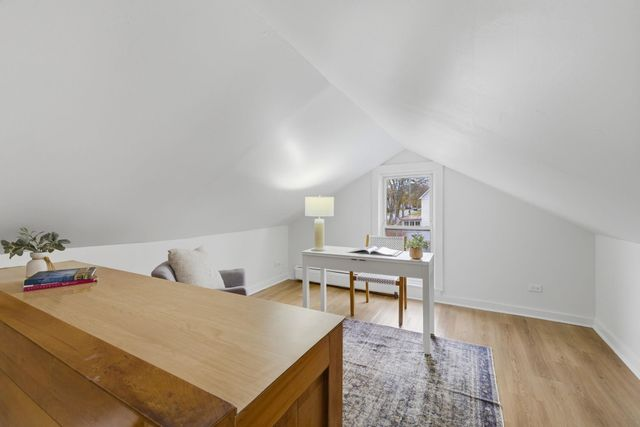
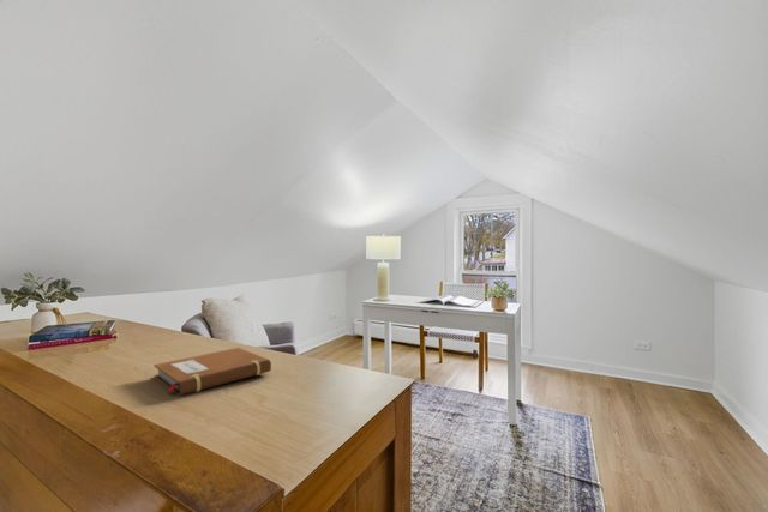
+ notebook (211, 368)
